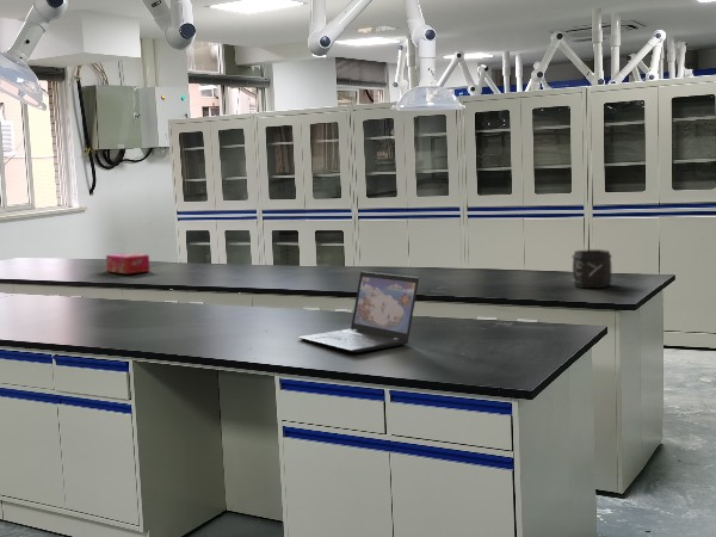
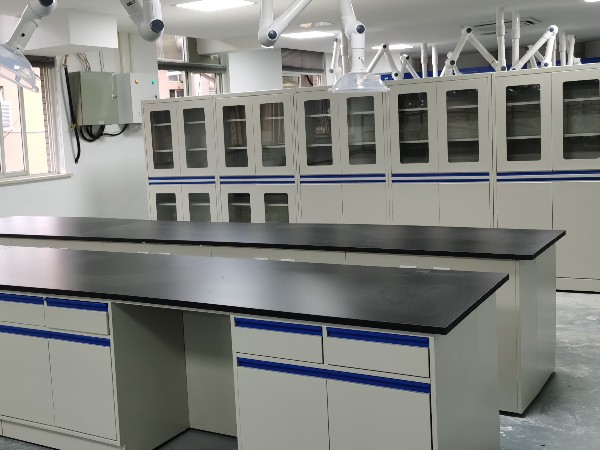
- laptop (357, 309)
- tissue box (128, 263)
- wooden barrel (591, 268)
